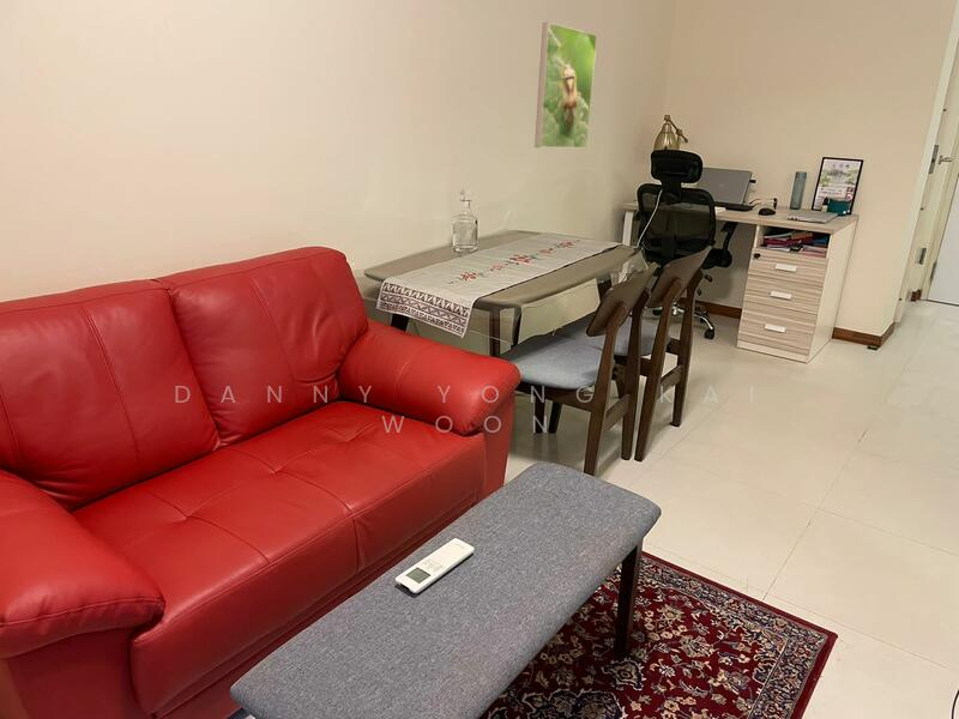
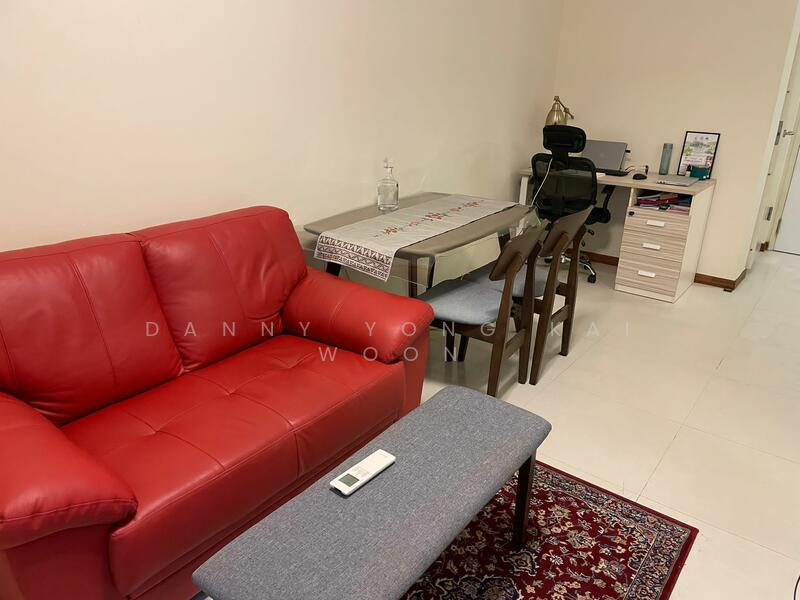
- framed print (566, 89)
